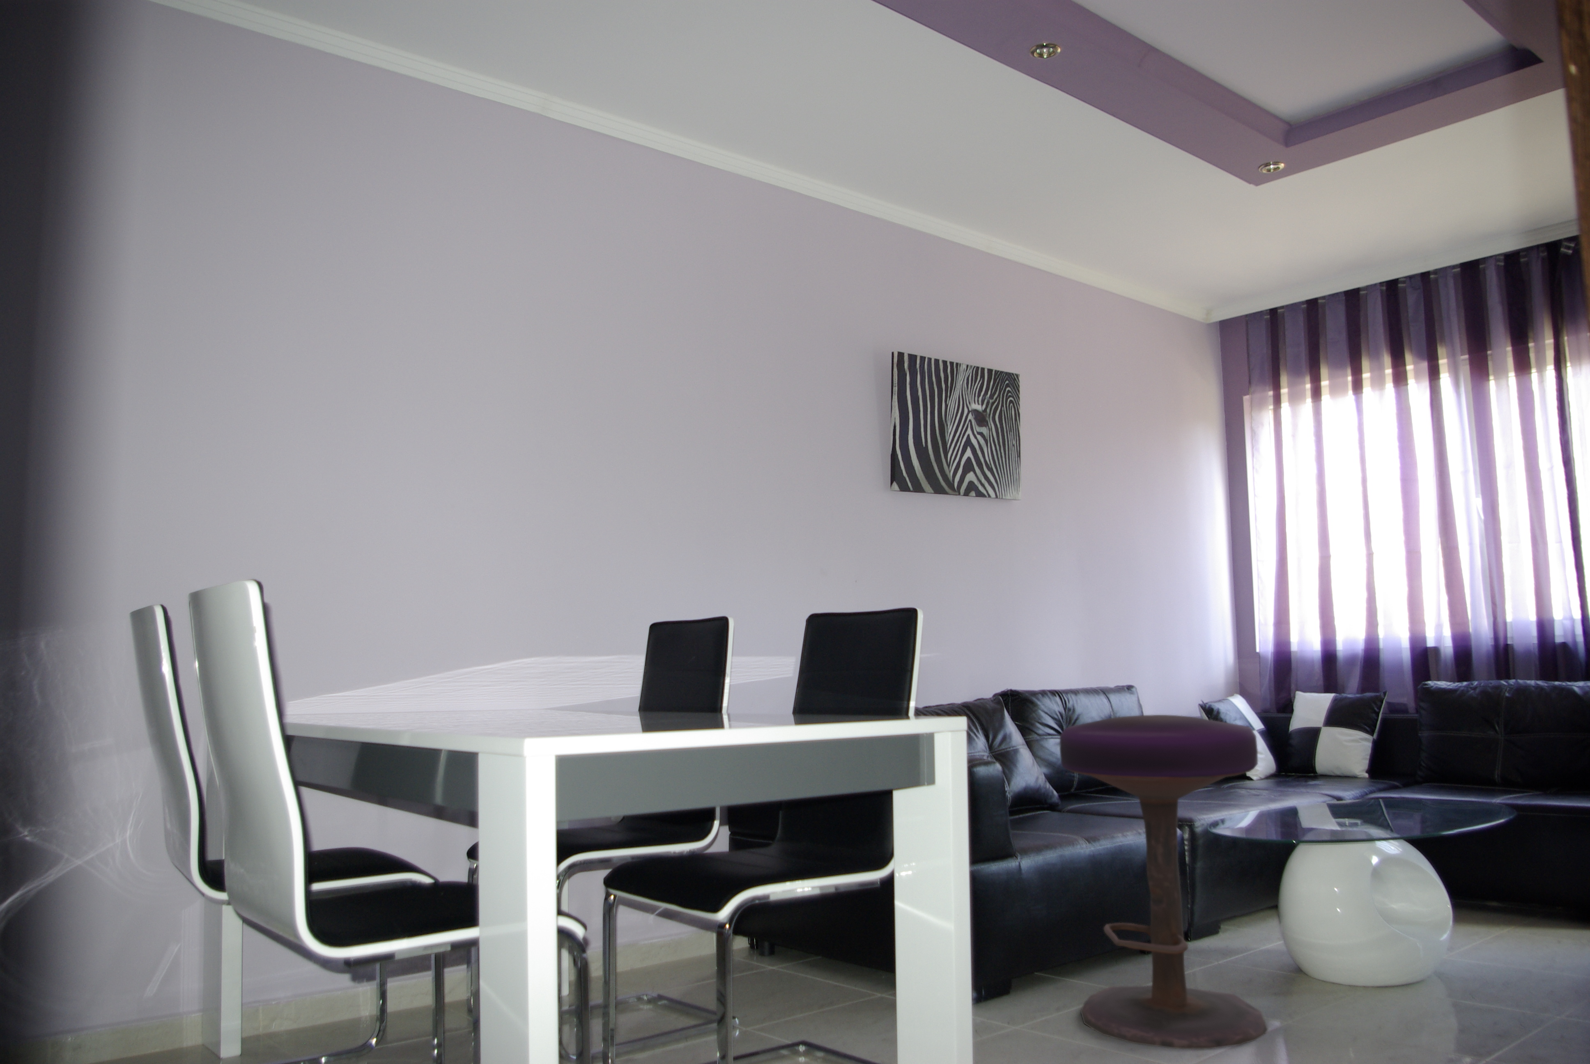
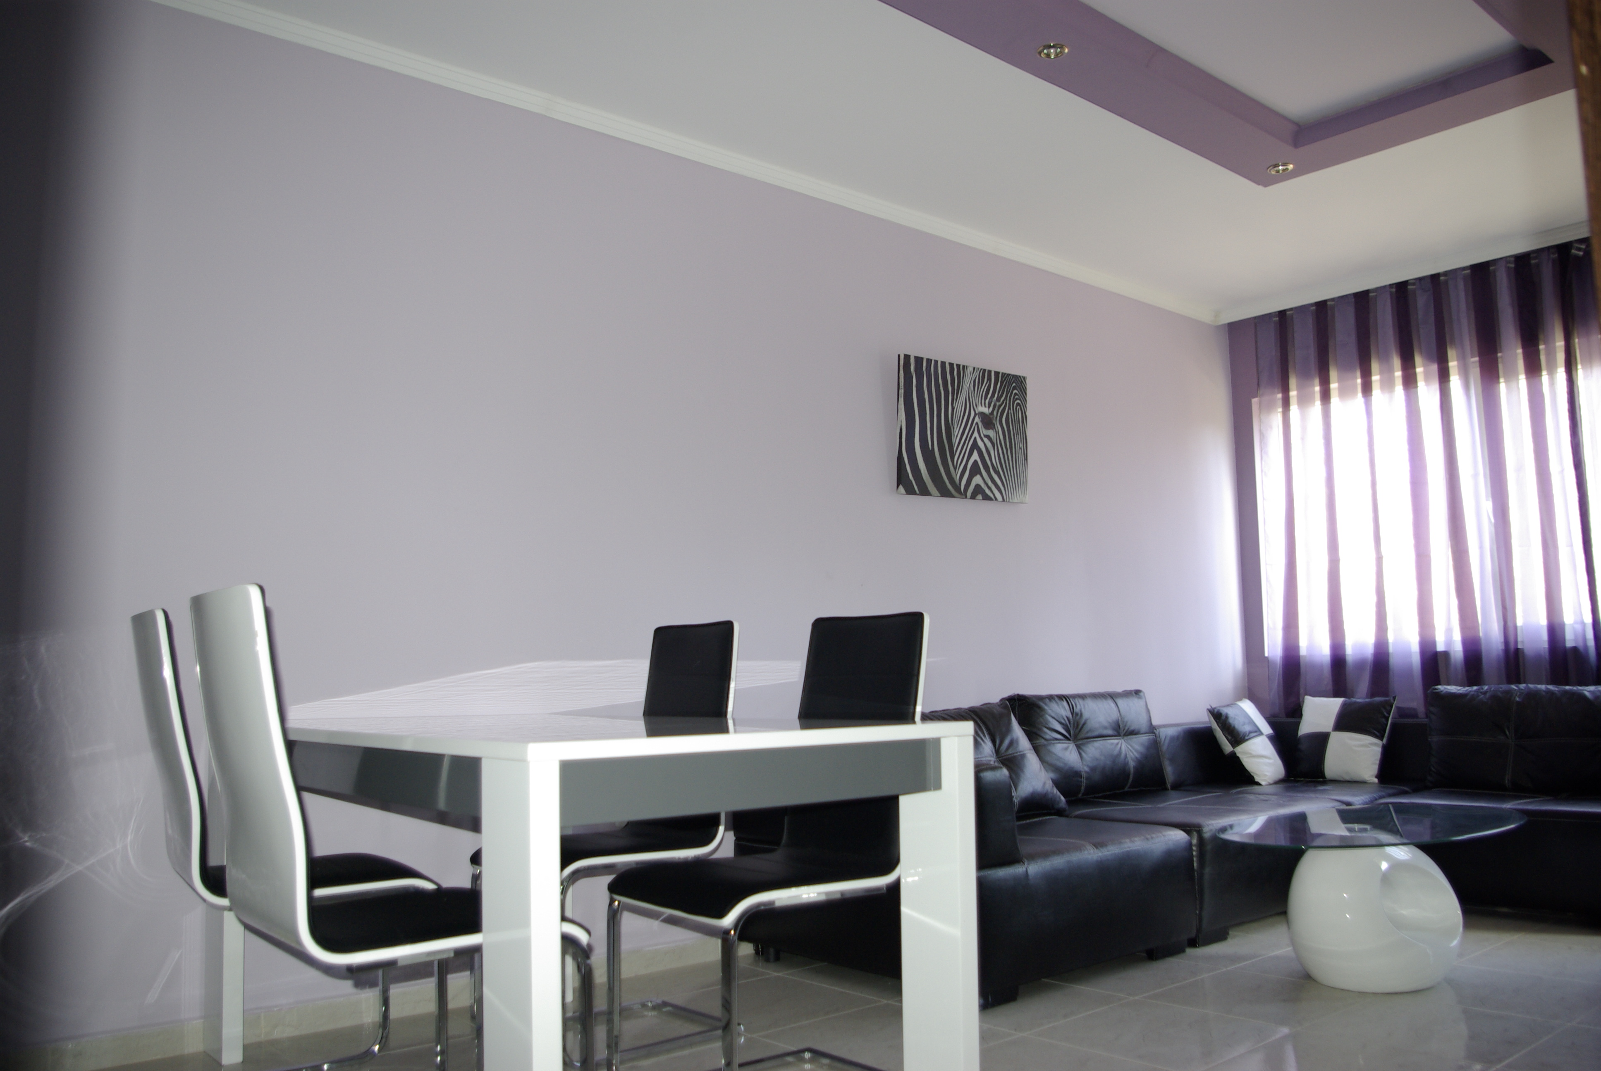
- stool (1163, 866)
